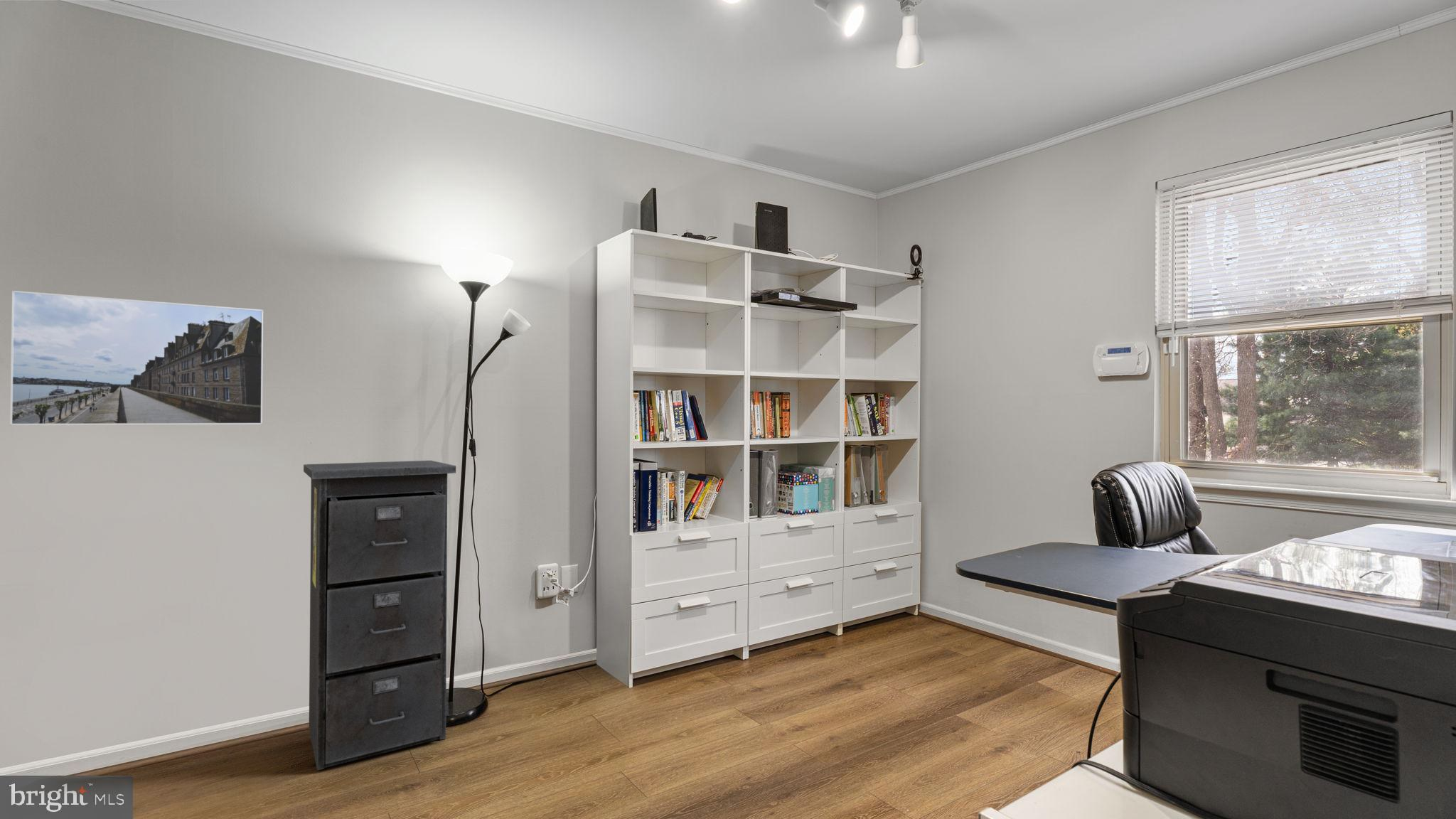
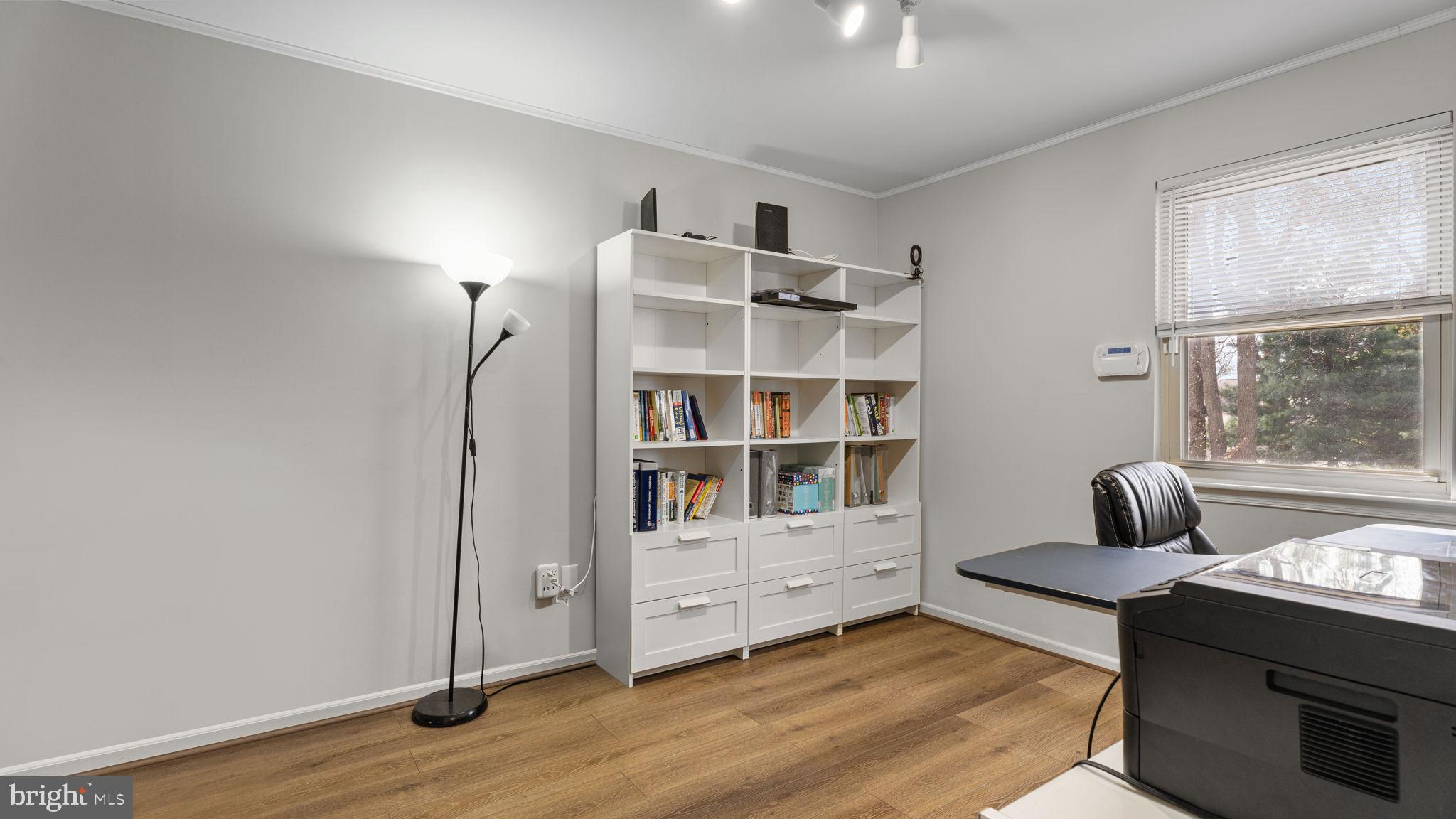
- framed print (147, 363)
- filing cabinet (379, 601)
